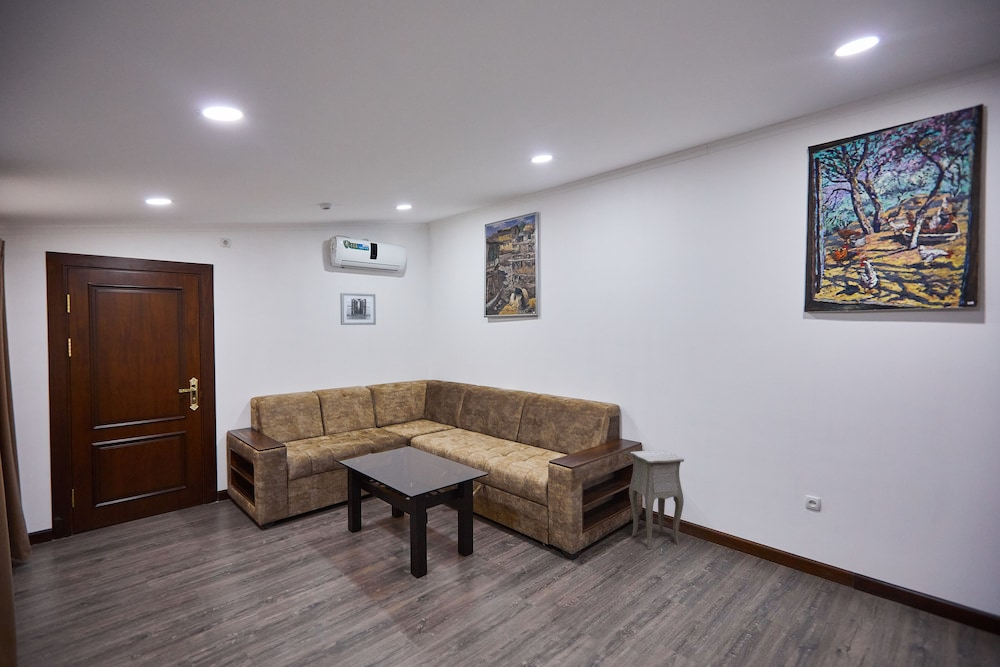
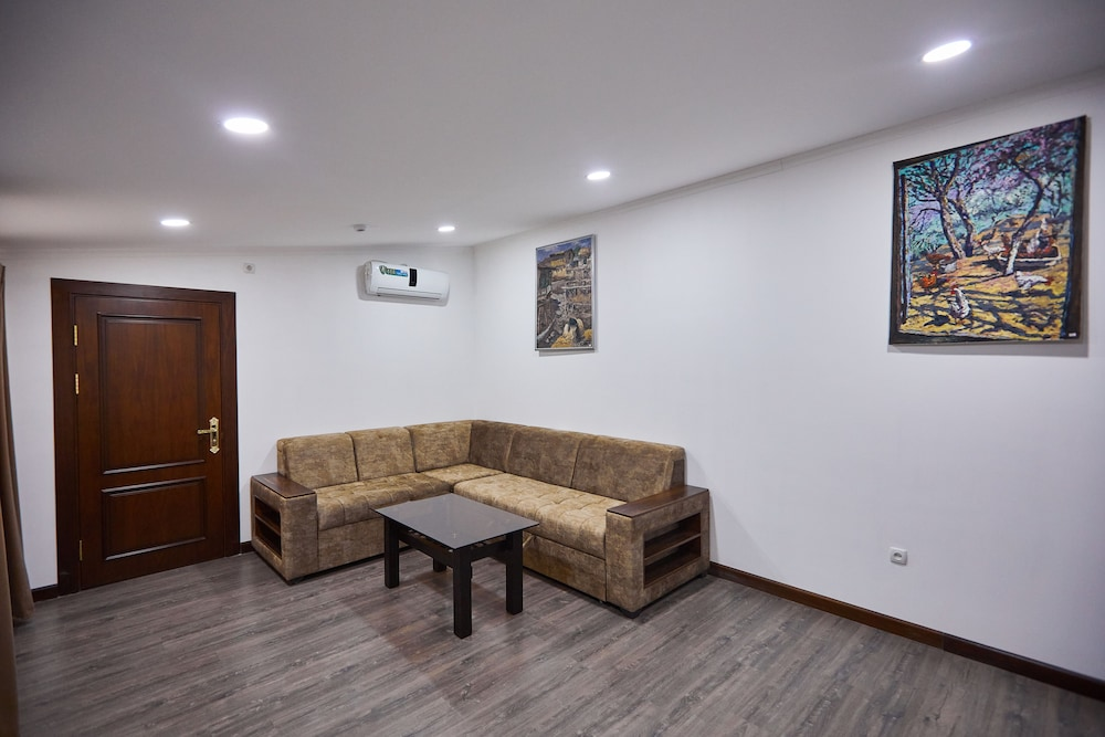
- side table (656, 497)
- wall art (358, 309)
